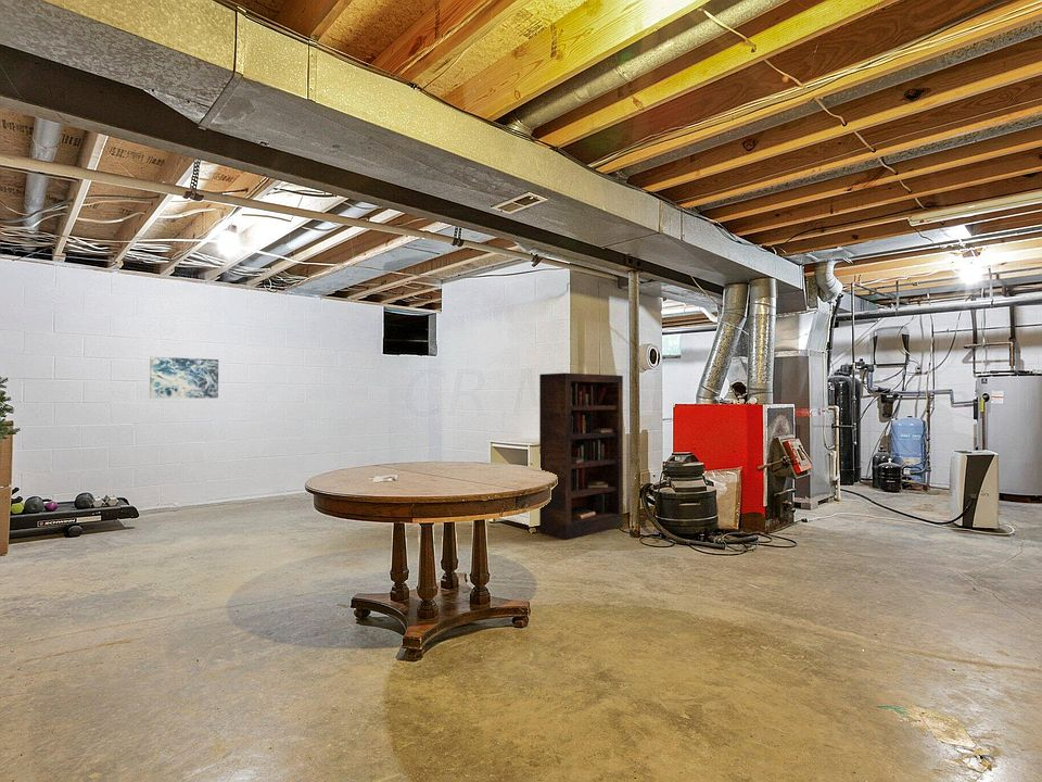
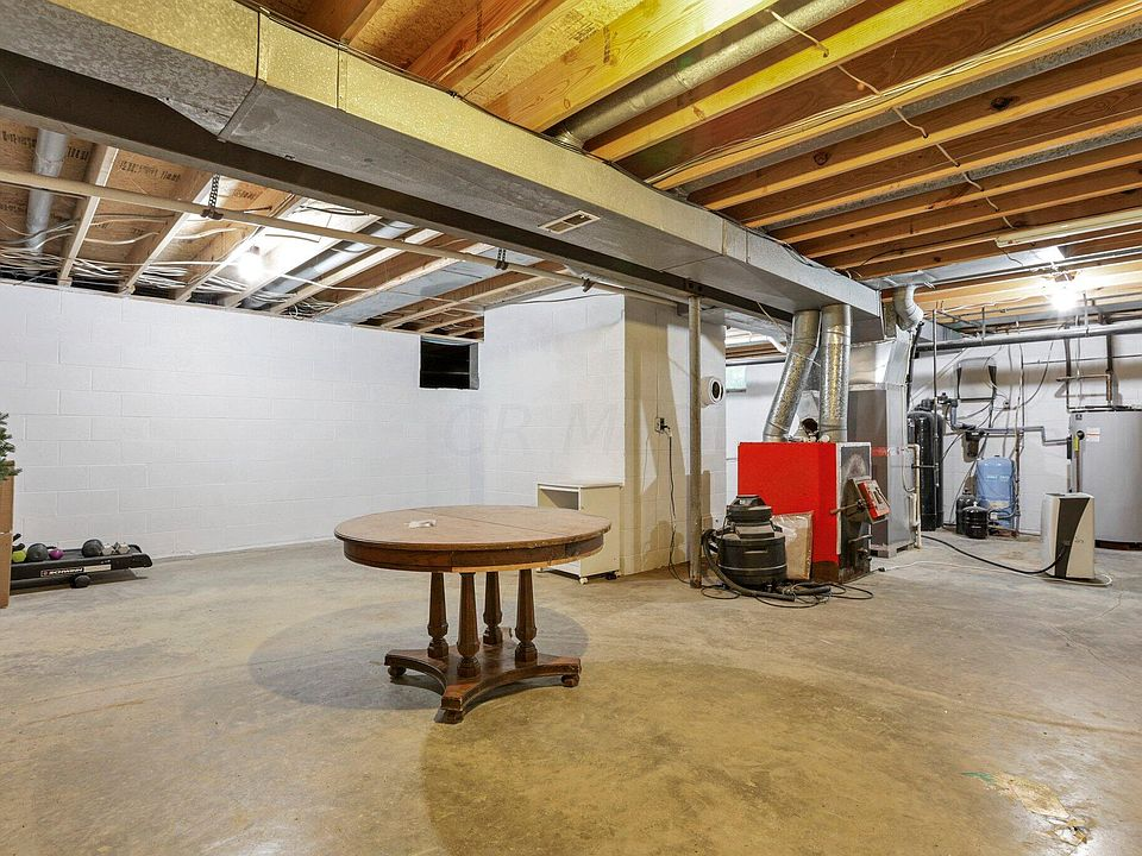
- wall art (185, 378)
- bookcase (582, 452)
